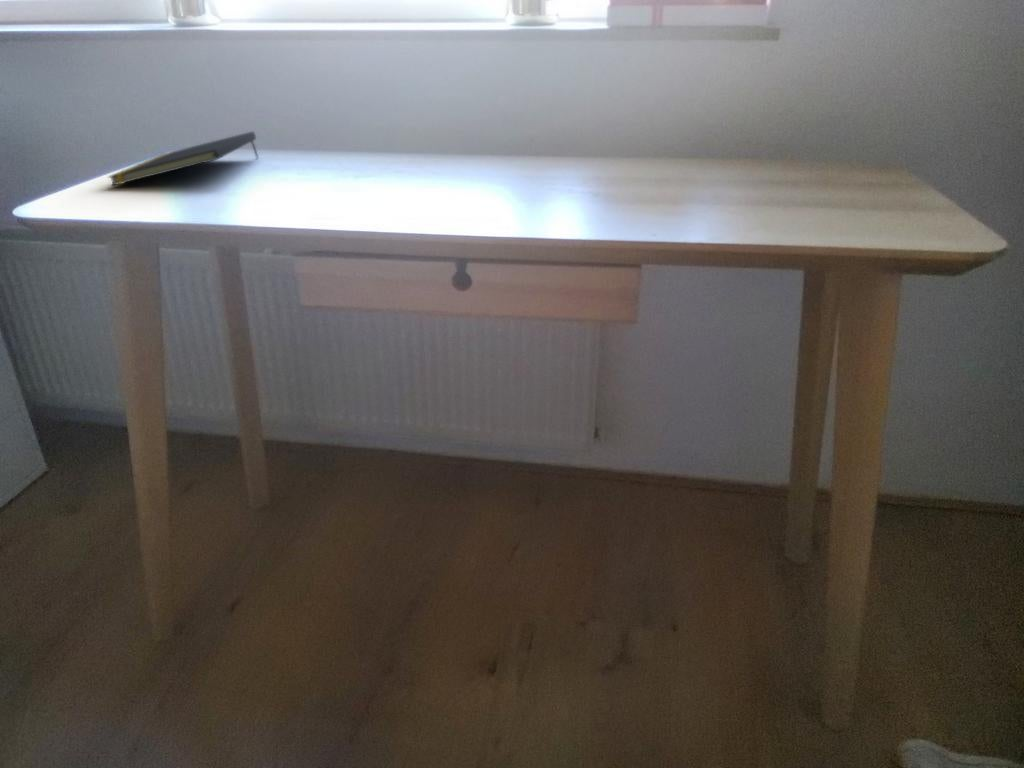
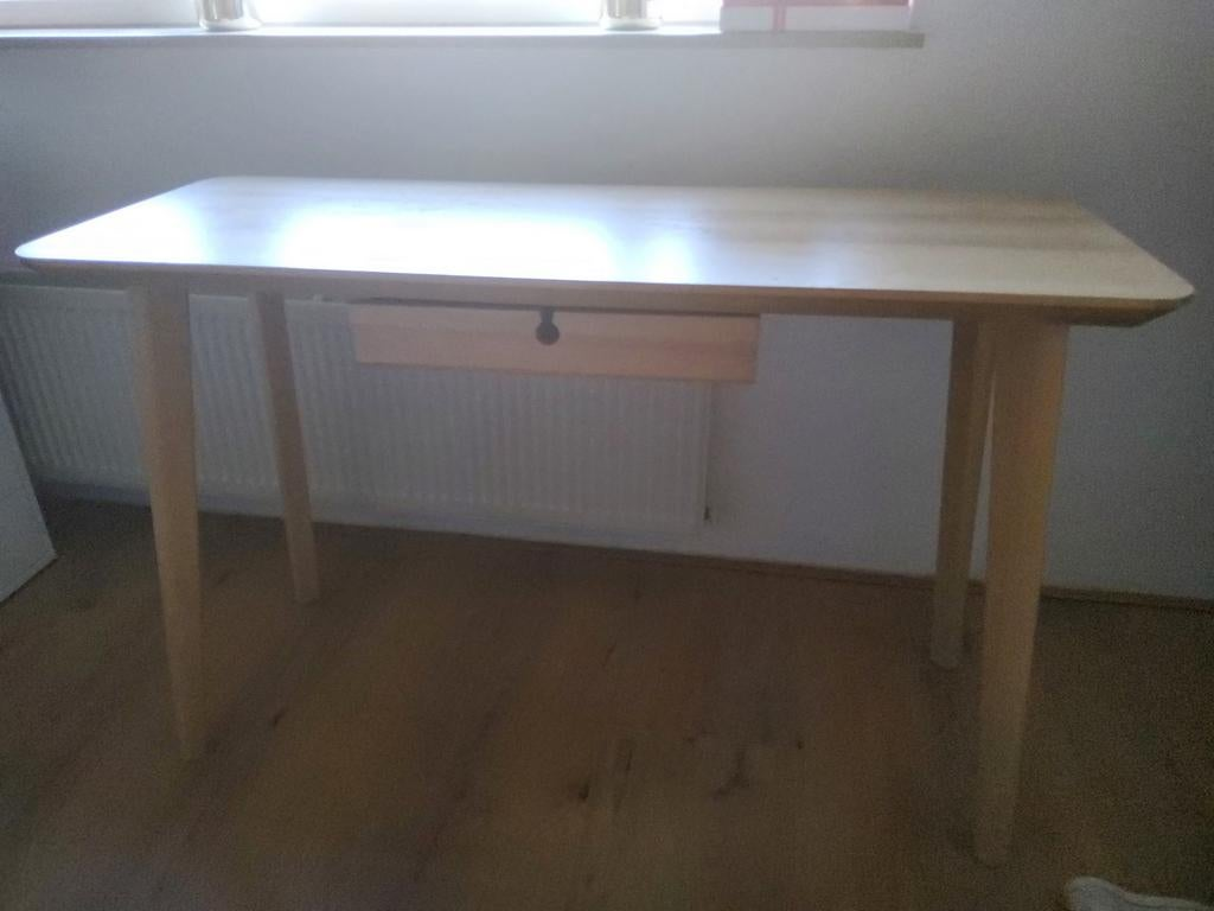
- notepad (187, 156)
